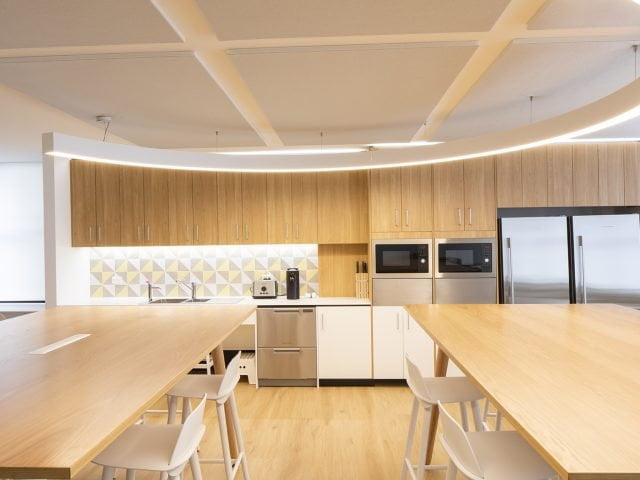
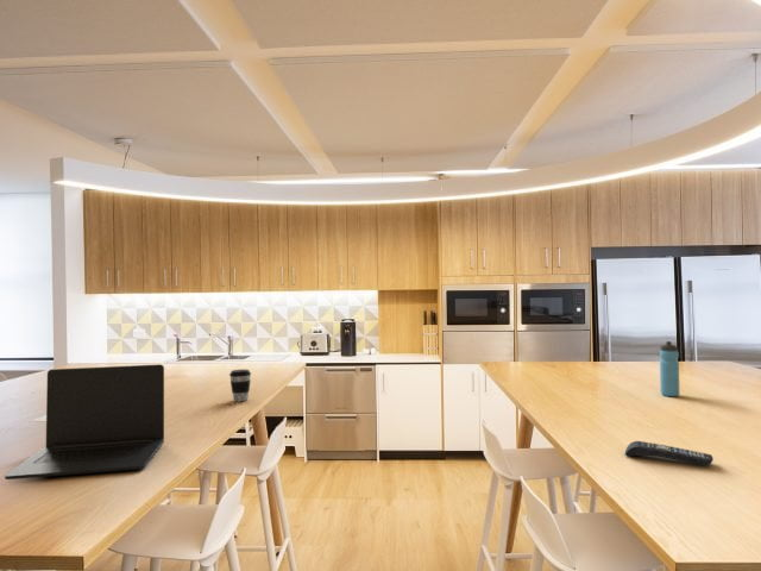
+ laptop (92, 416)
+ water bottle (668, 368)
+ remote control (667, 452)
+ coffee cup (240, 384)
